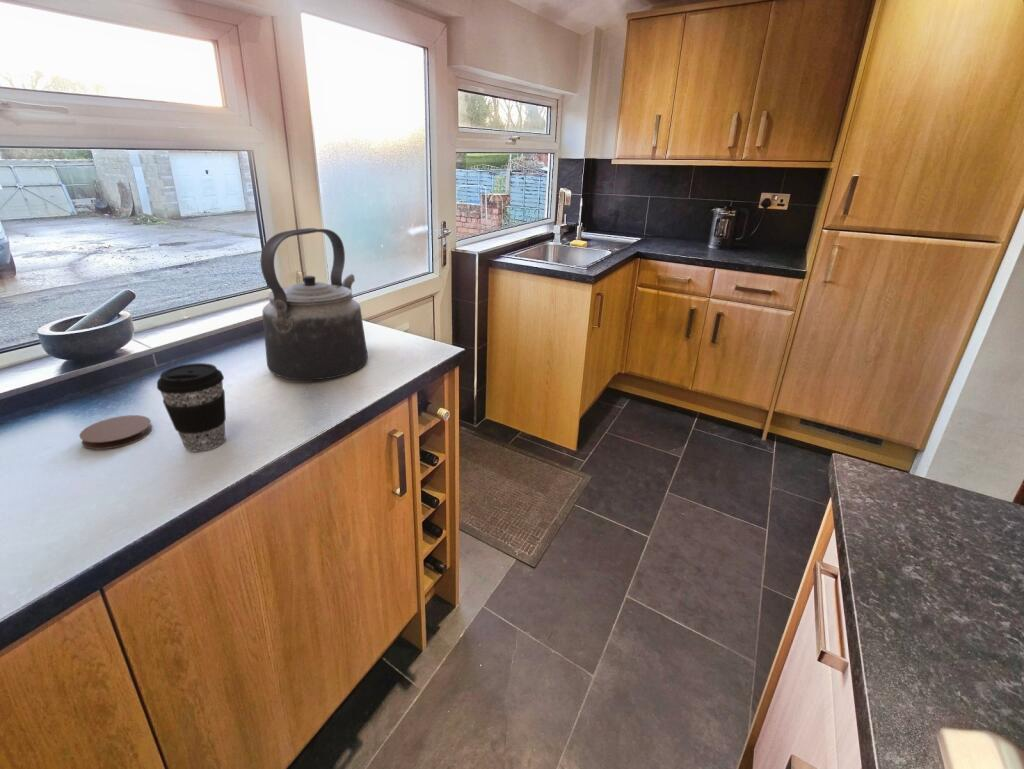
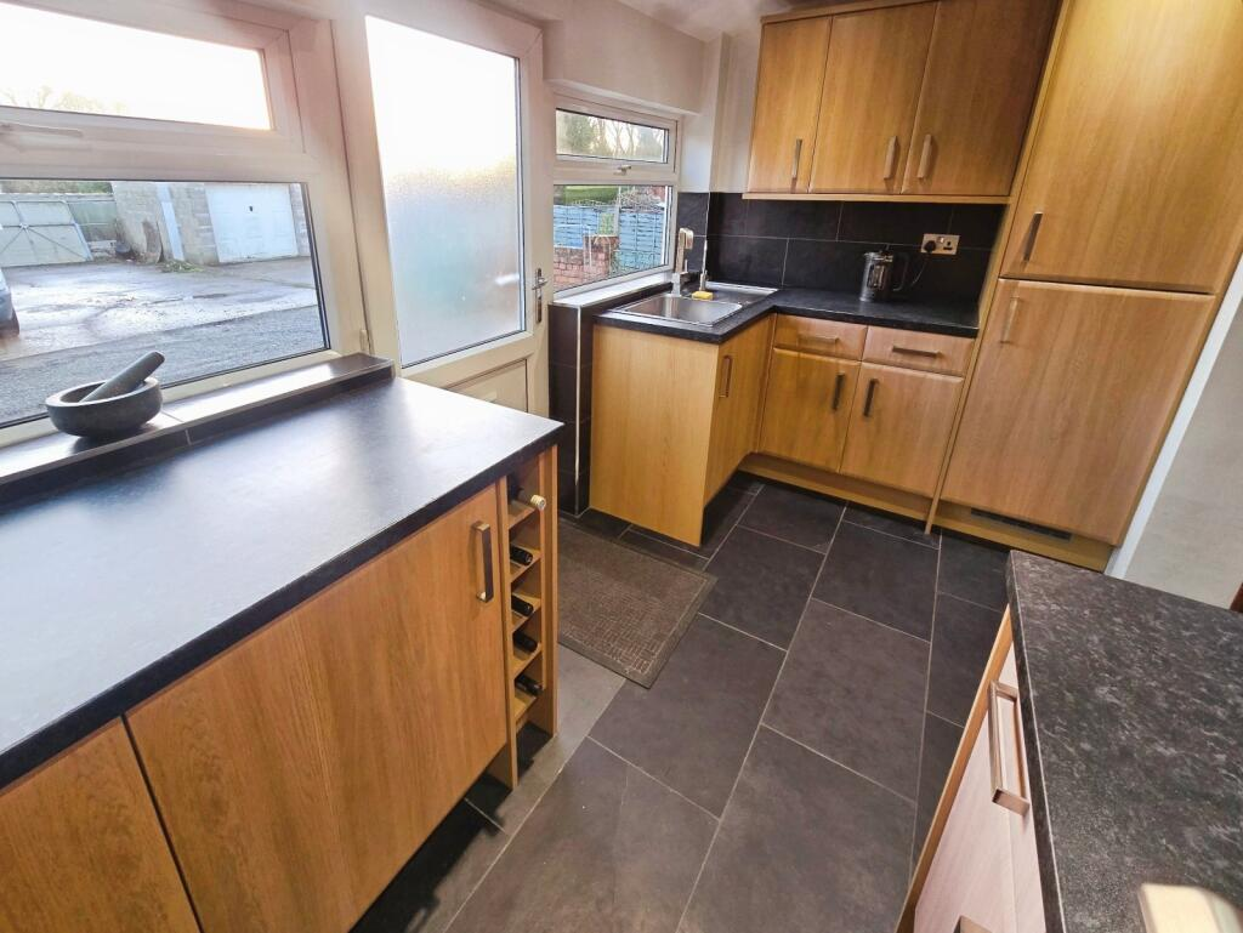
- coffee cup (197, 408)
- coaster (117, 431)
- kettle (318, 298)
